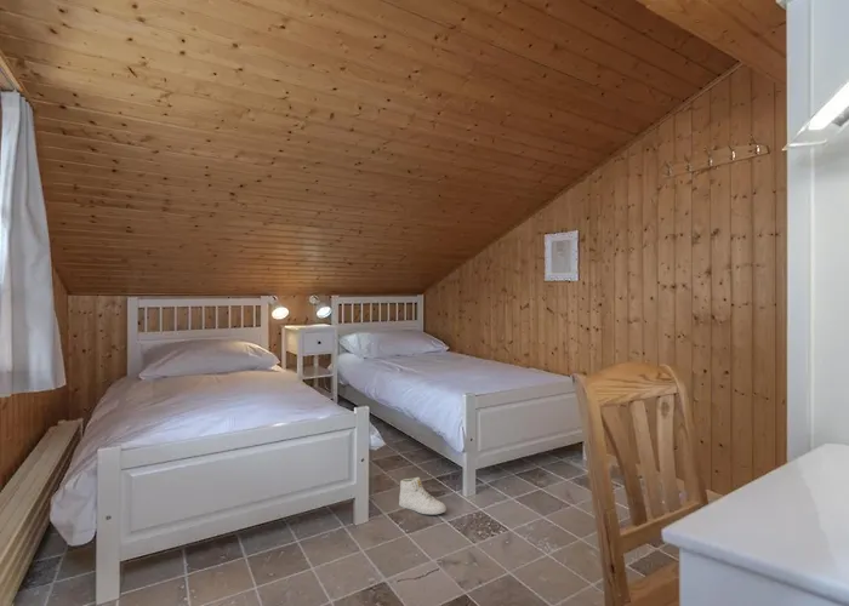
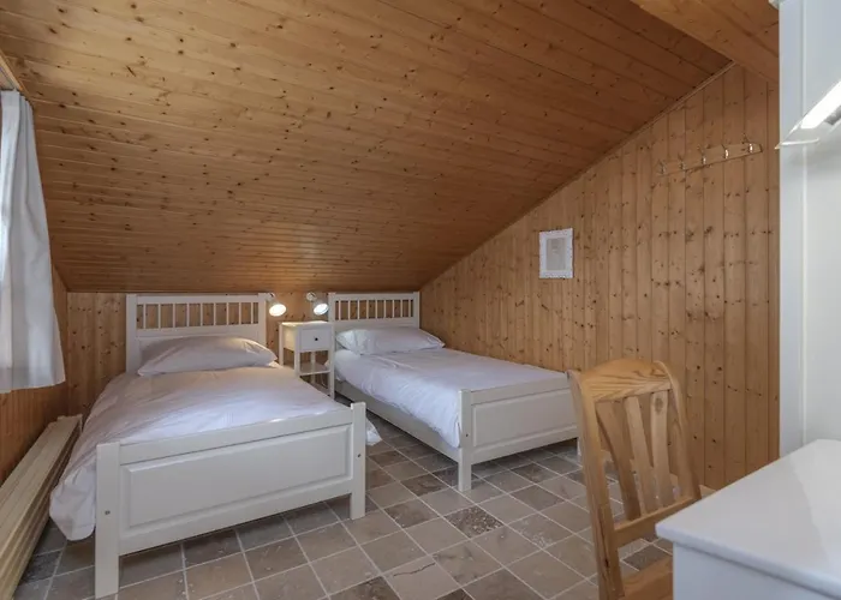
- sneaker (421, 493)
